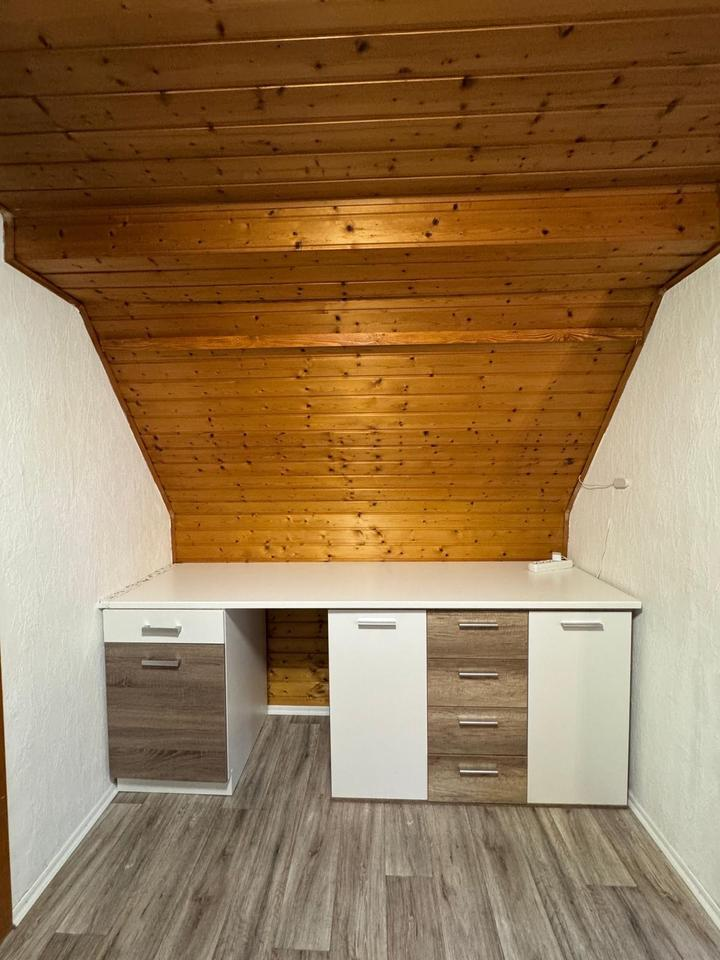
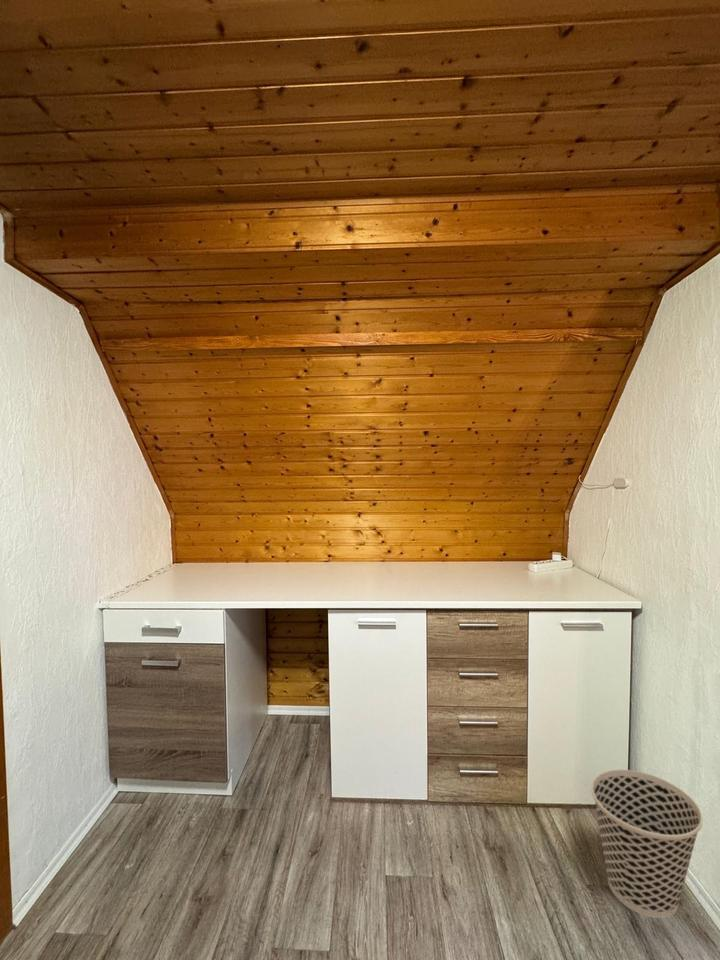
+ wastebasket (643, 845)
